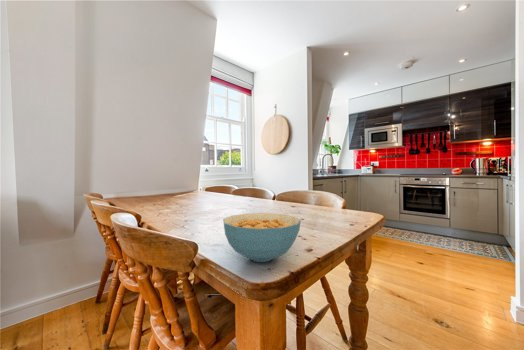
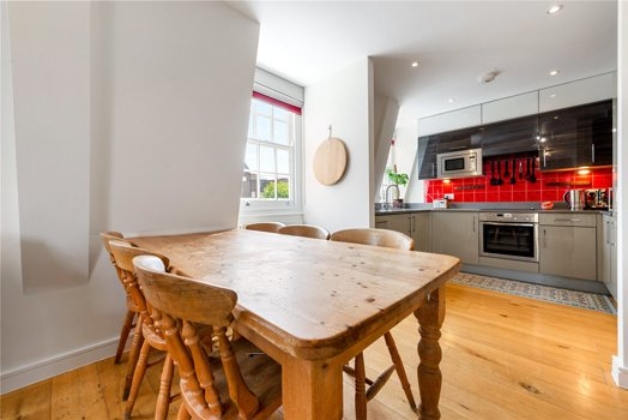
- cereal bowl (261, 238)
